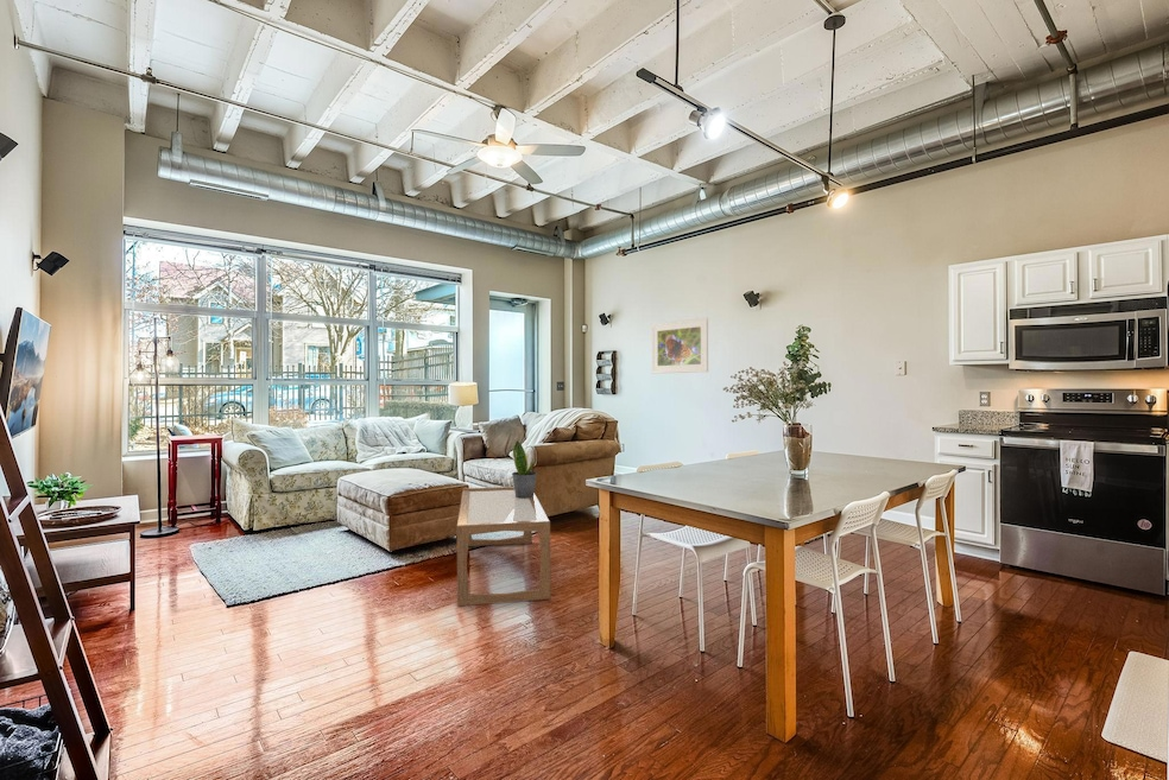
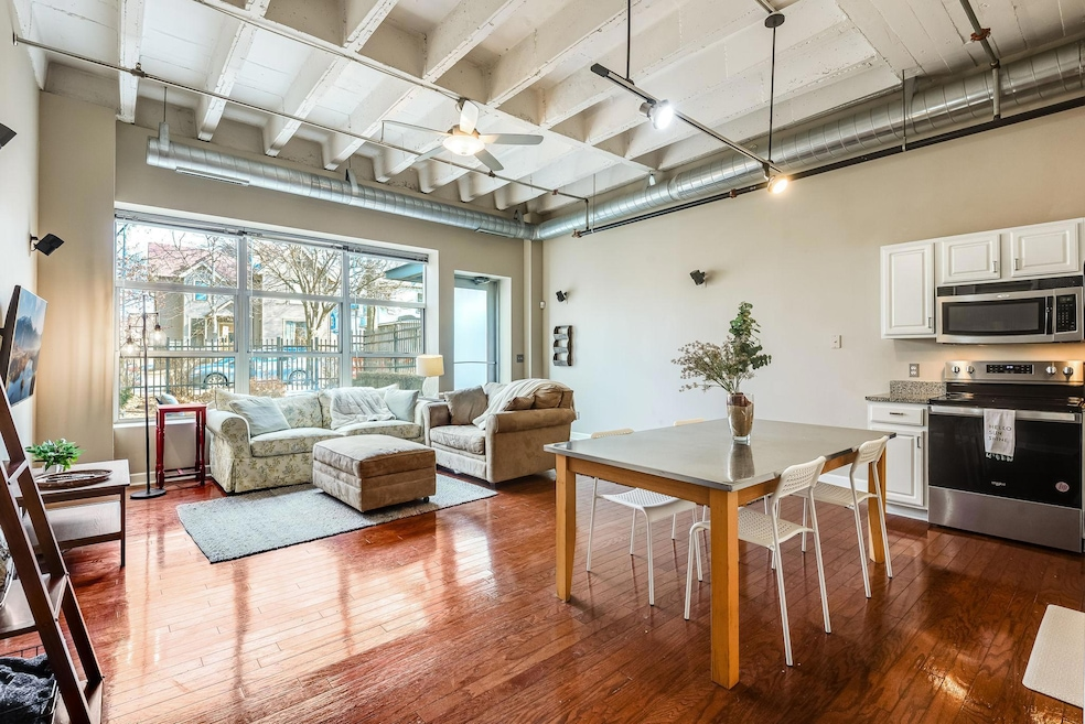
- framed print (678, 347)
- coffee table (500, 539)
- potted plant (524, 467)
